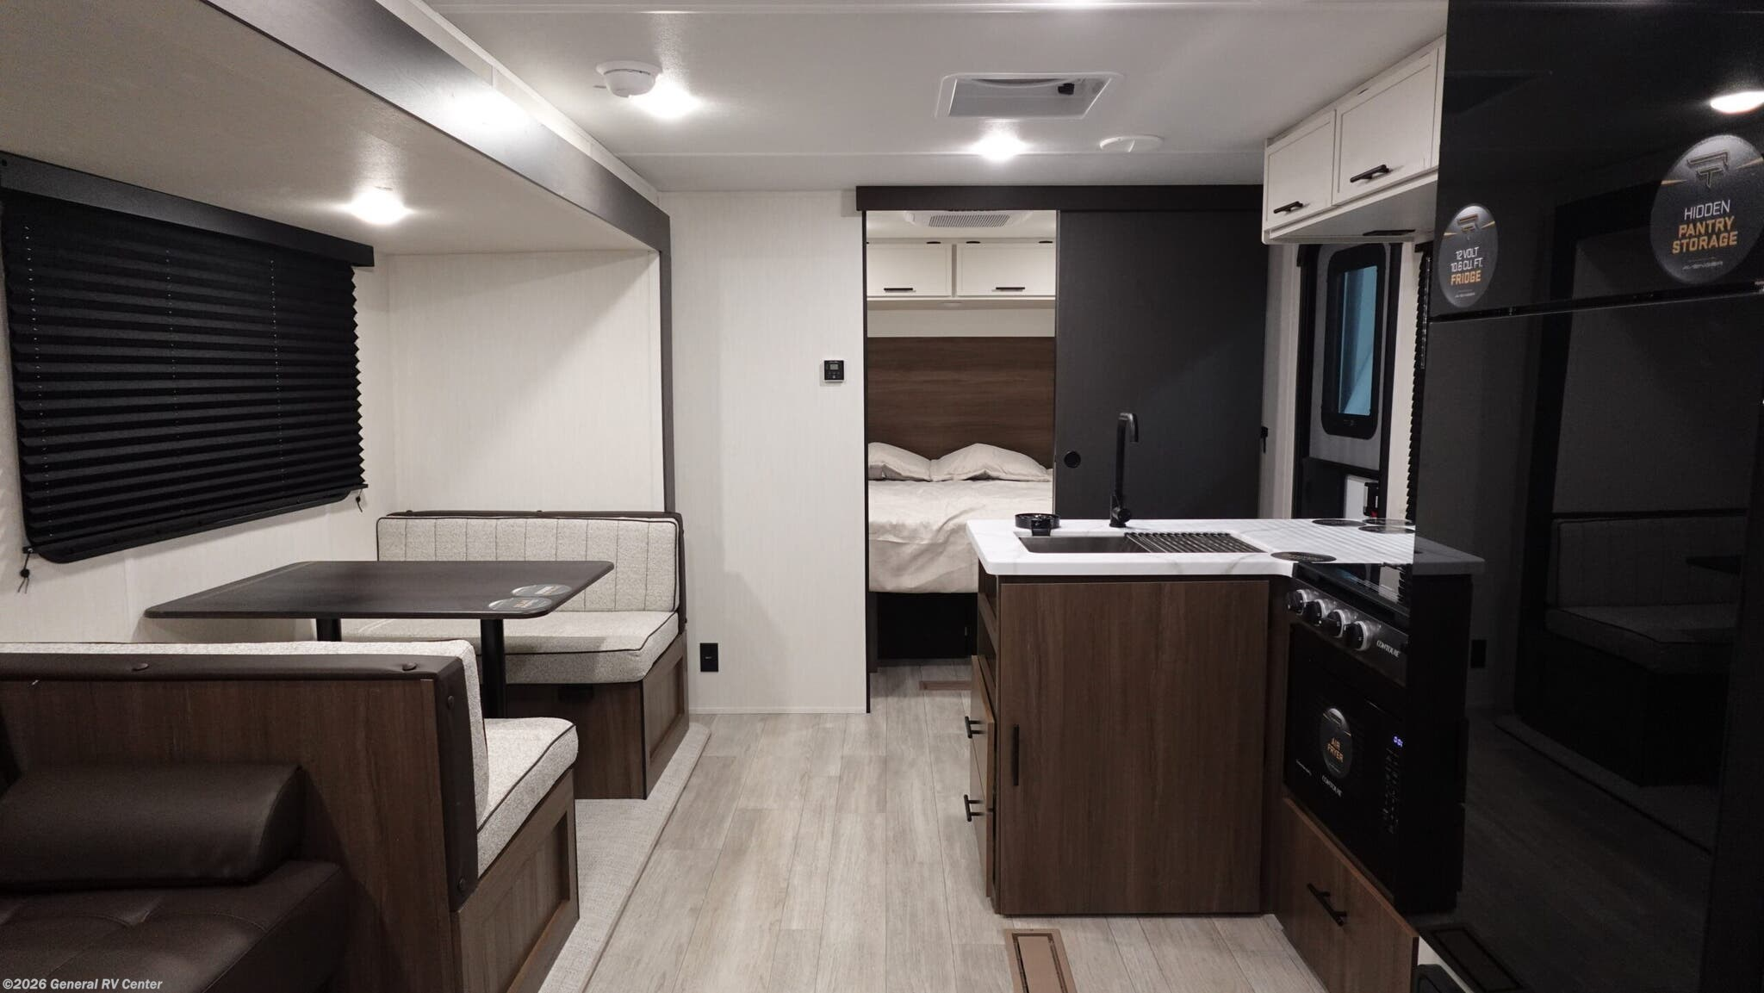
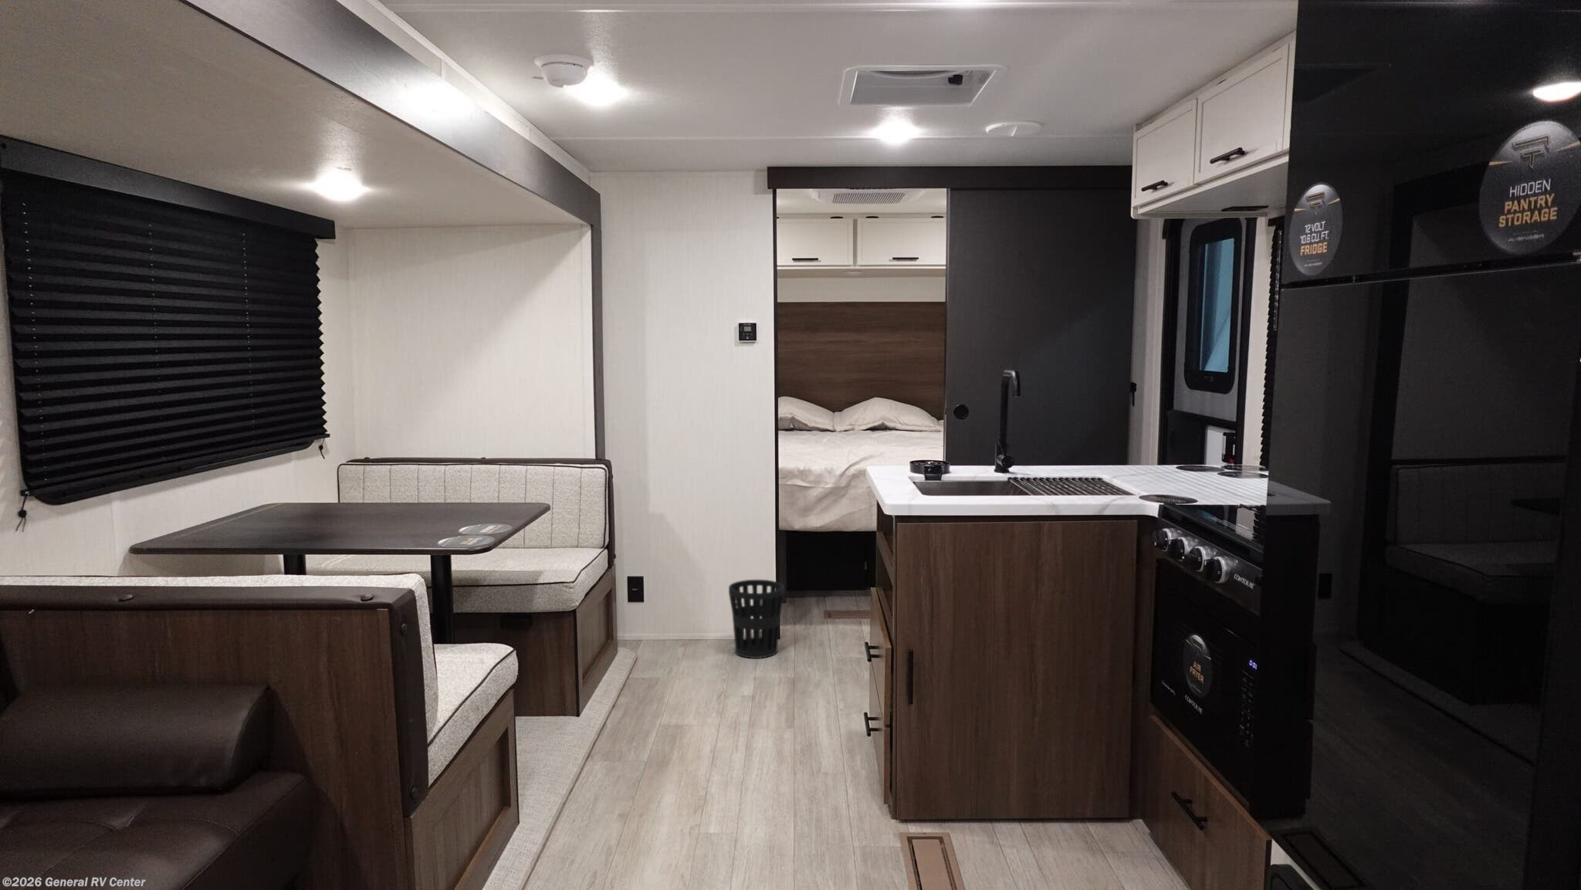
+ wastebasket (756, 619)
